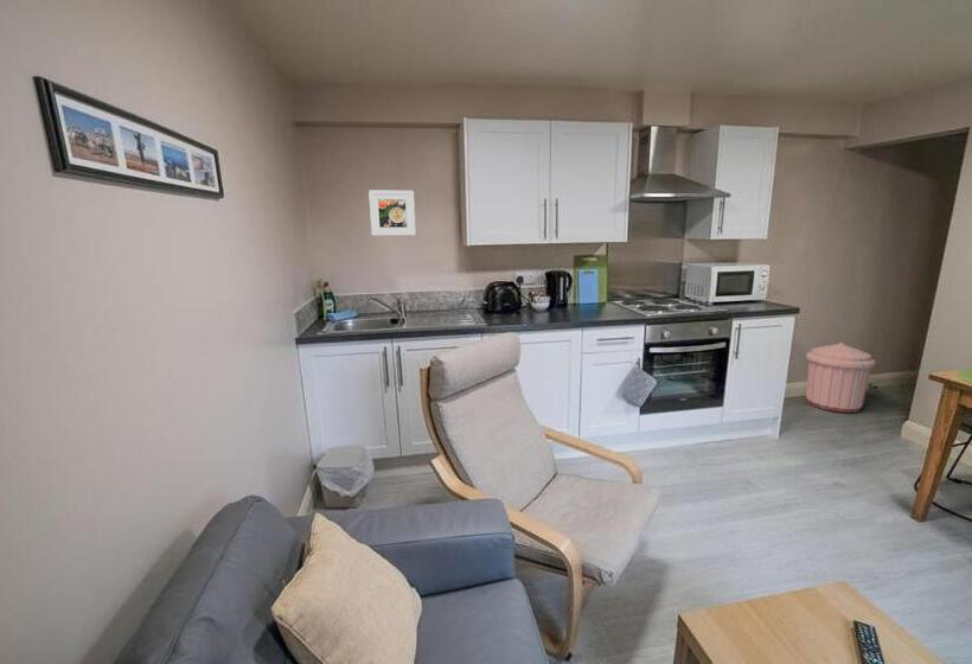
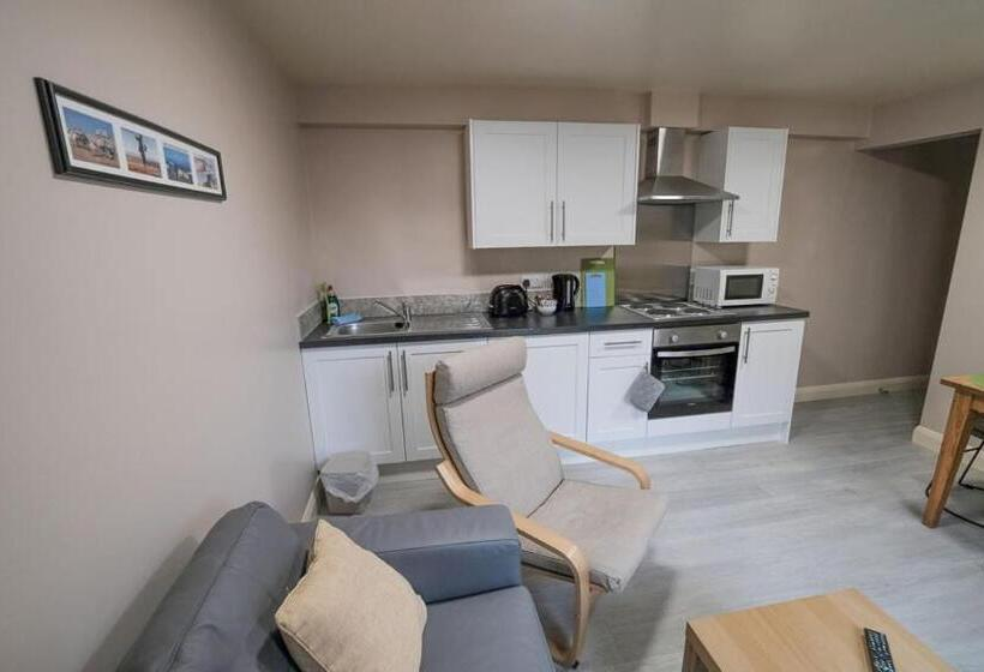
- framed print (392, 212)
- trash can (837, 374)
